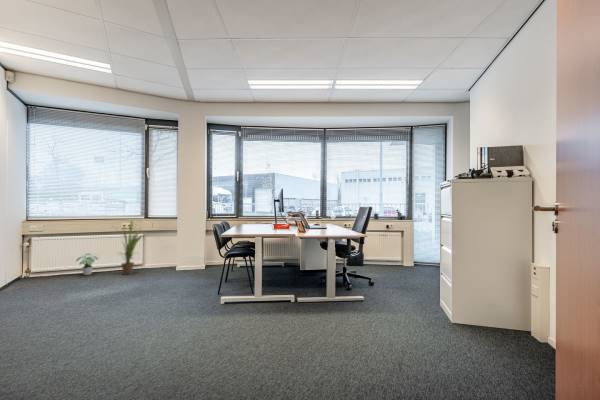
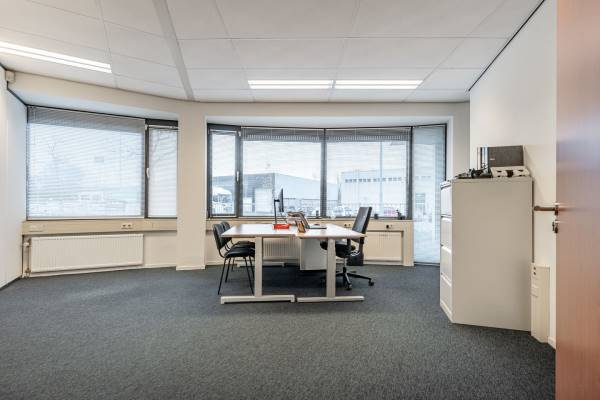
- house plant (127, 245)
- potted plant (87, 264)
